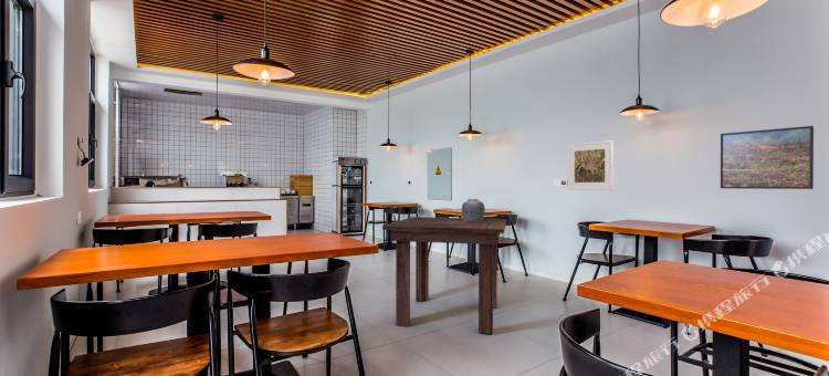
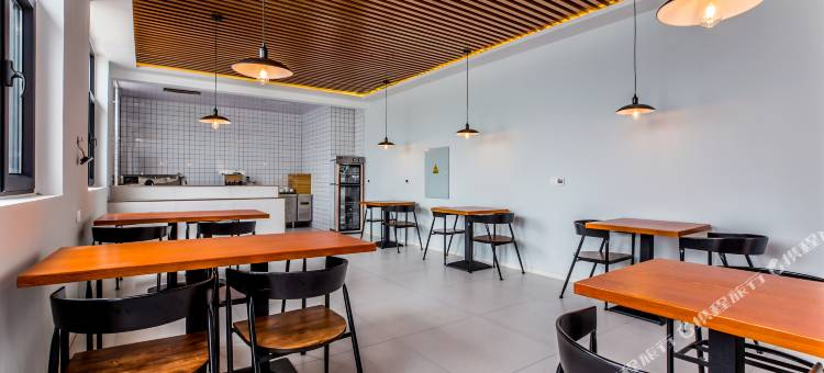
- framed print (589, 166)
- dining table (428, 268)
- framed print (763, 159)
- decorative jar (473, 209)
